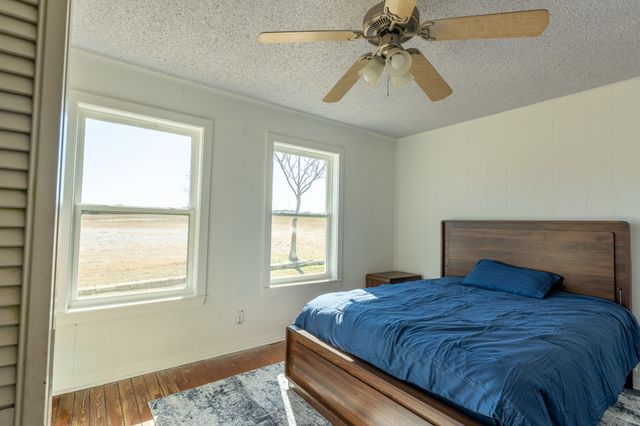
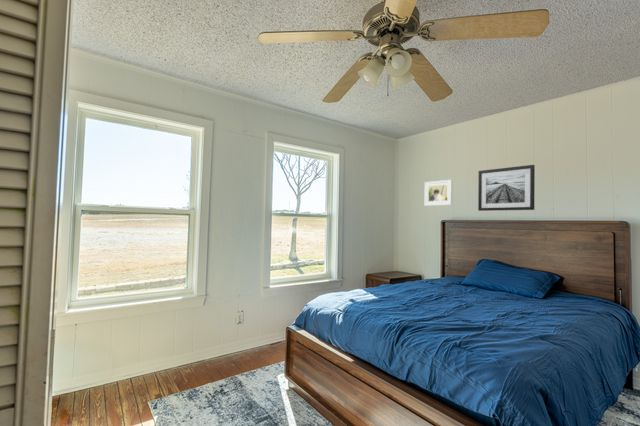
+ wall art (504, 189)
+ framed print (437, 193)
